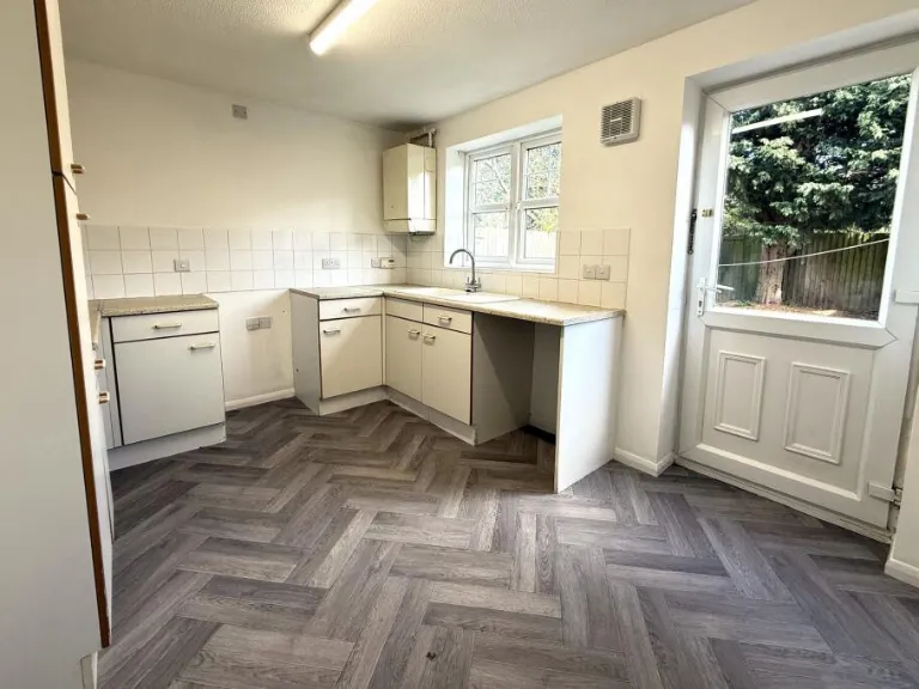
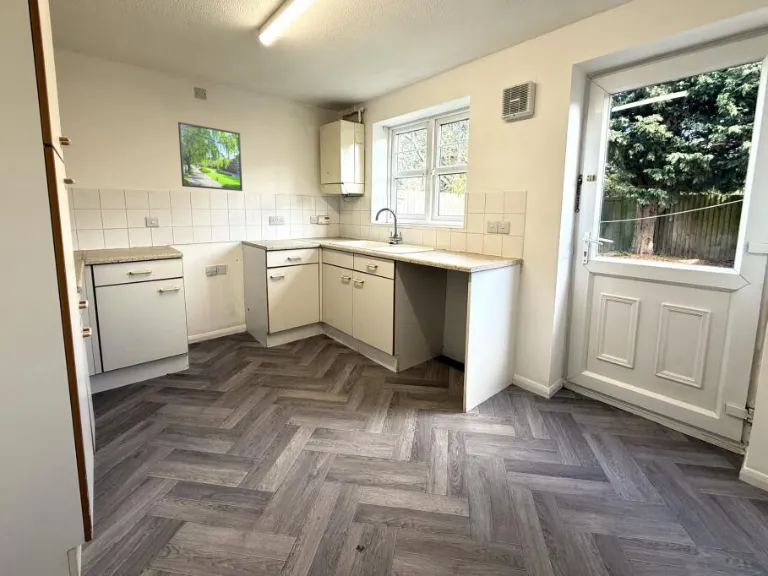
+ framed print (212, 158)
